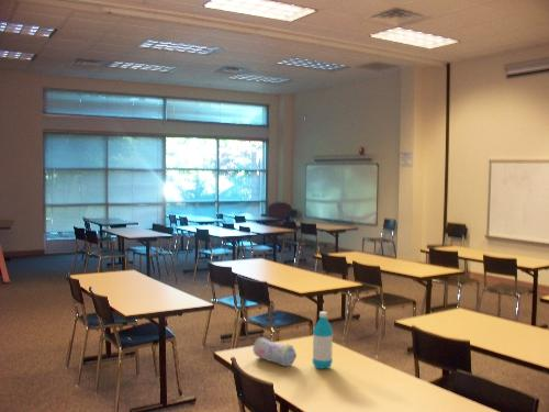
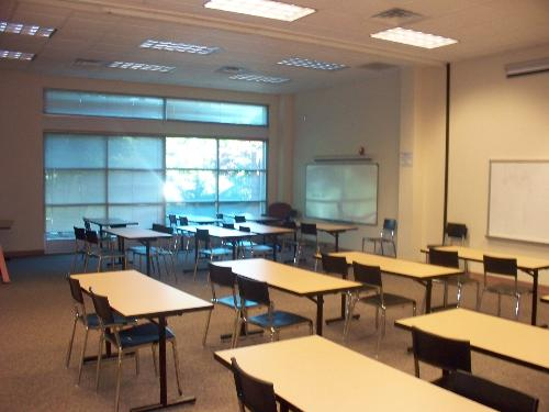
- water bottle (322, 339)
- pencil case (273, 350)
